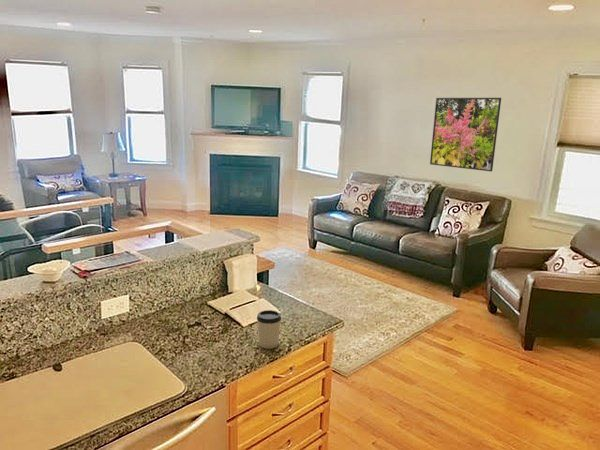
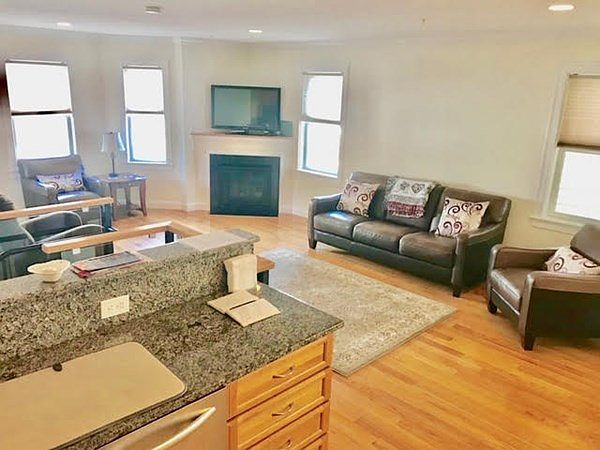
- cup (268, 329)
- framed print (463, 133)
